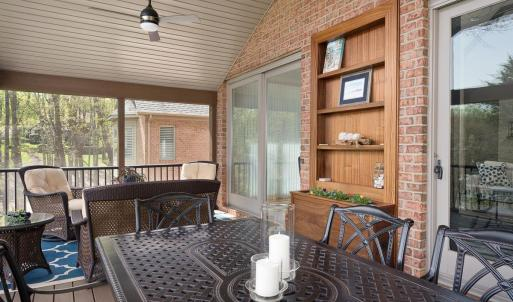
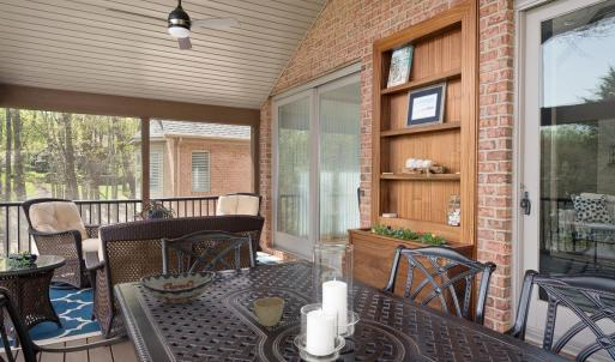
+ decorative bowl (179, 288)
+ flower pot (269, 313)
